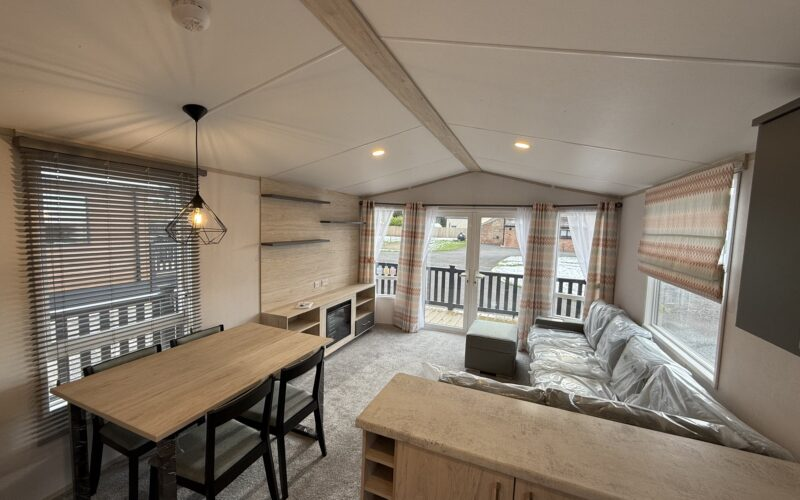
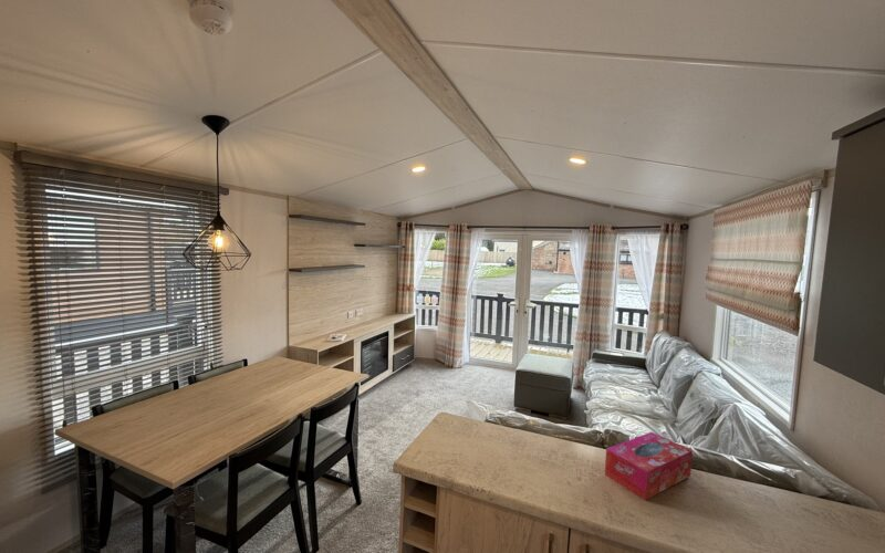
+ tissue box (648, 462)
